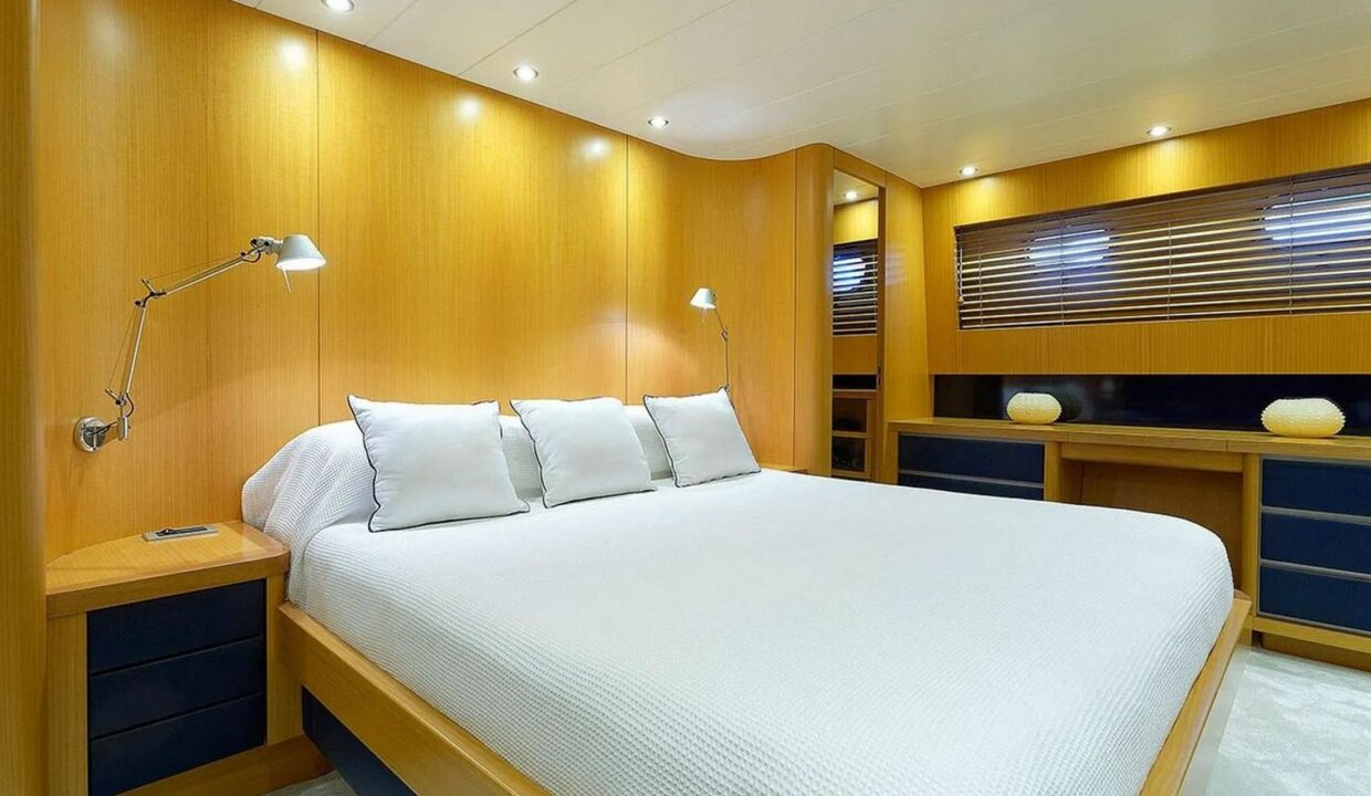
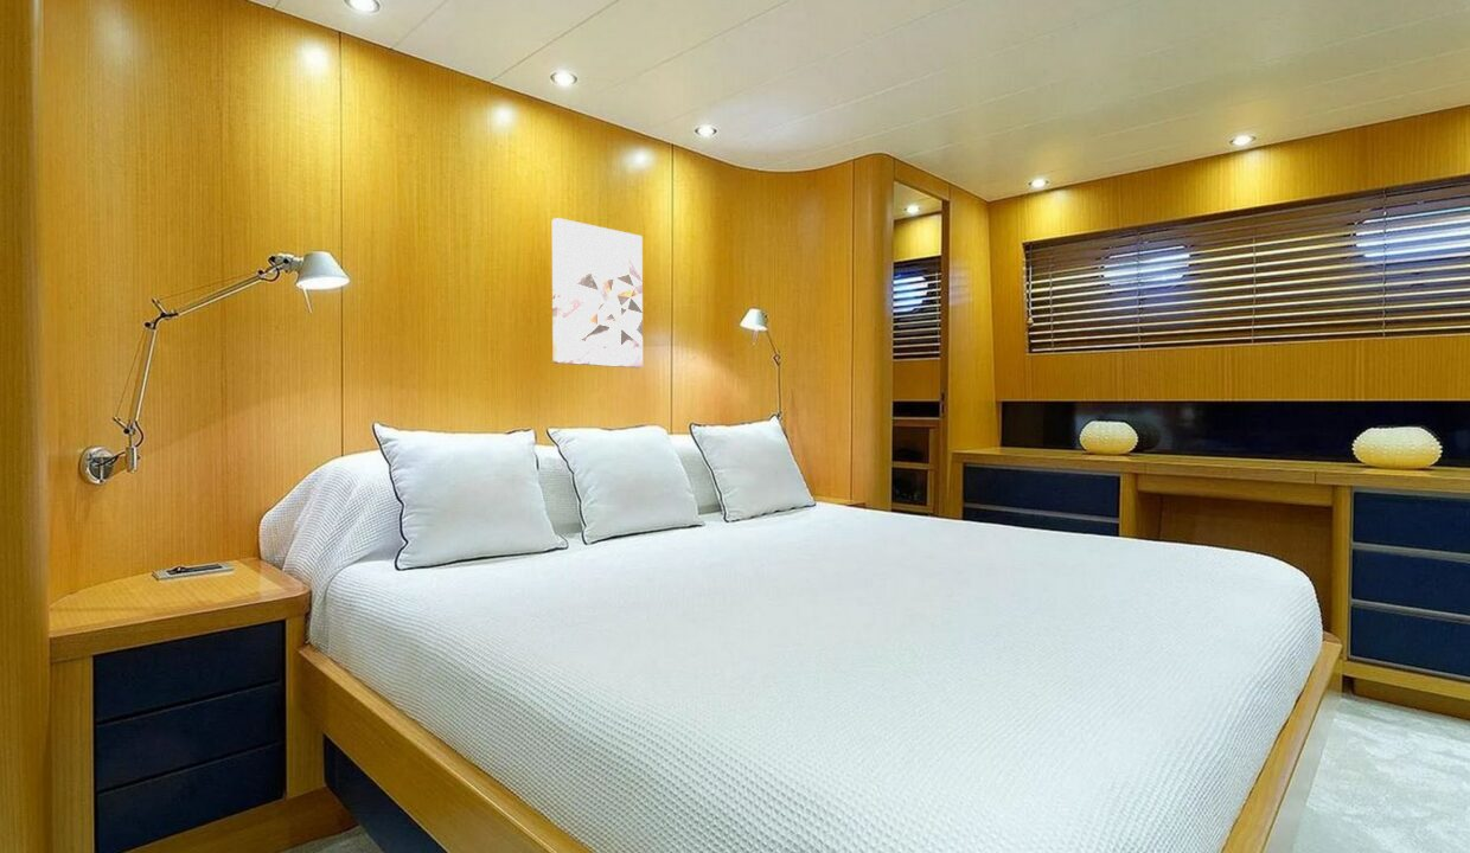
+ wall art (599, 296)
